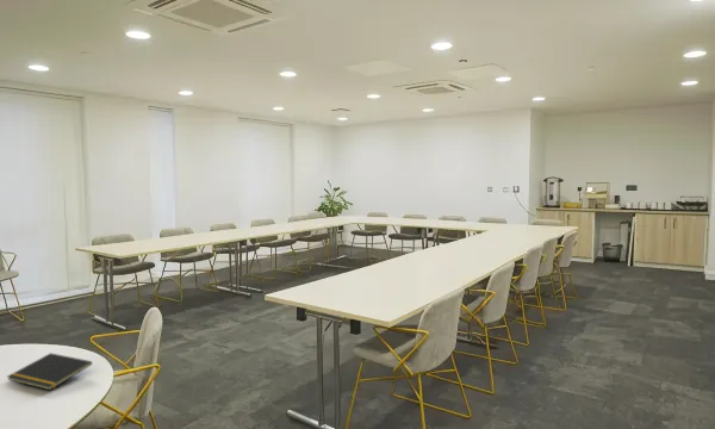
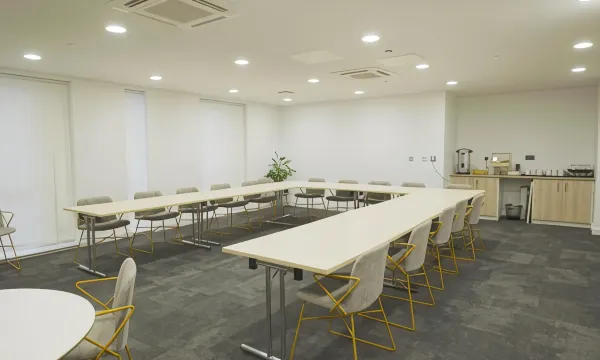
- notepad (50, 369)
